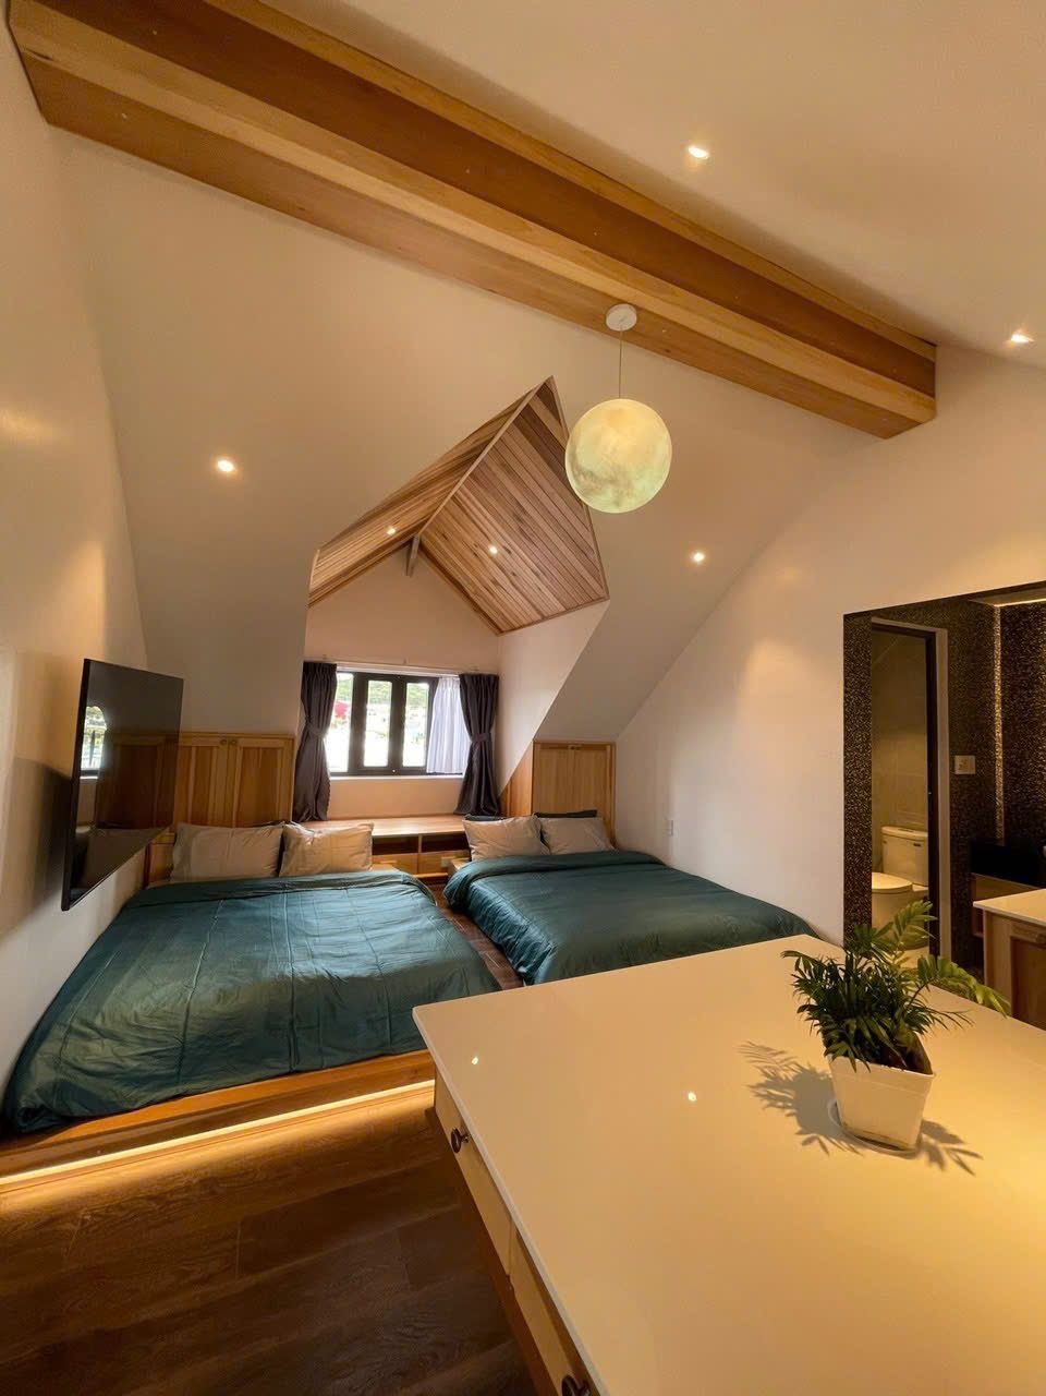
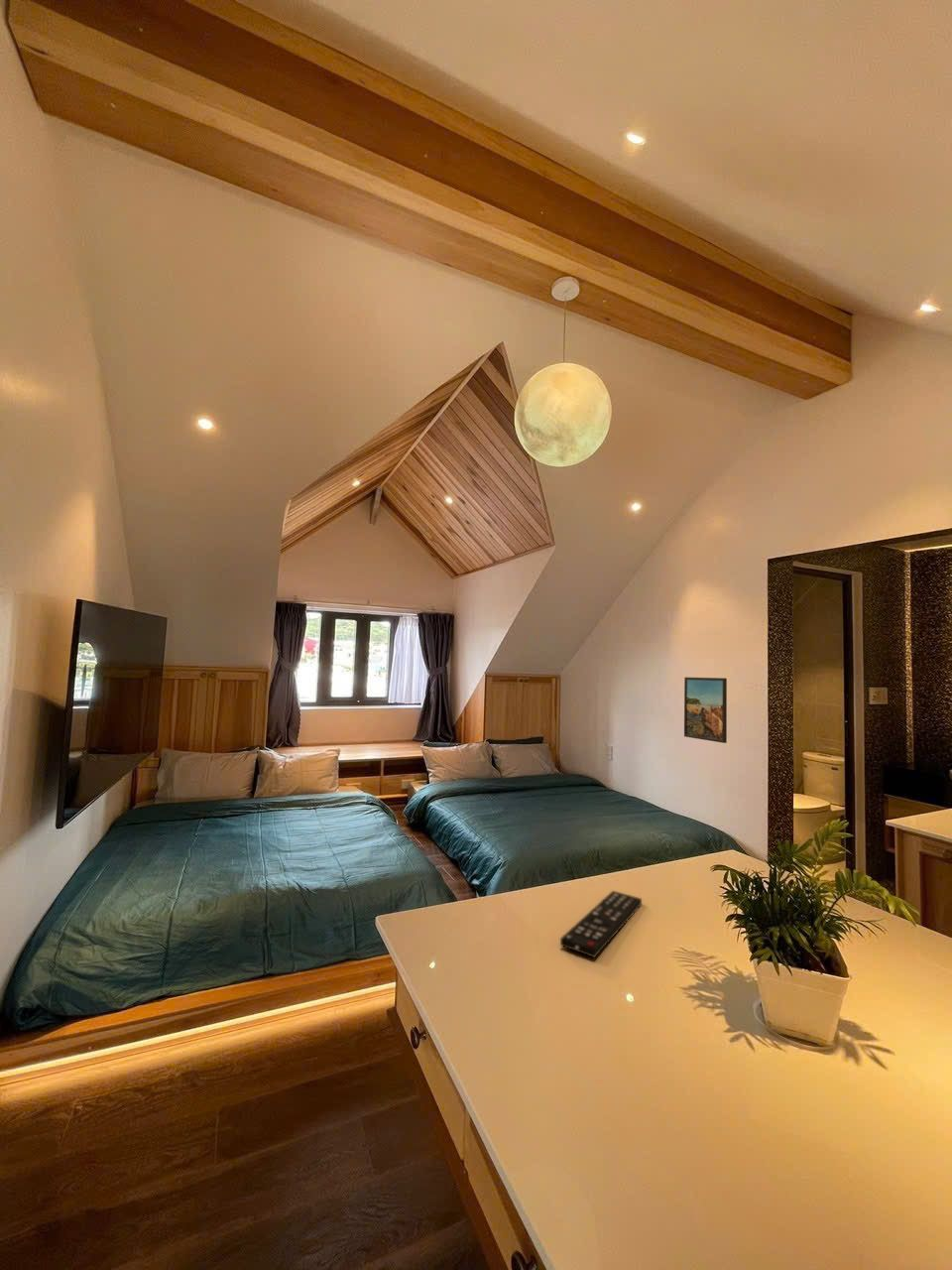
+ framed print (704, 708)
+ remote control (604, 919)
